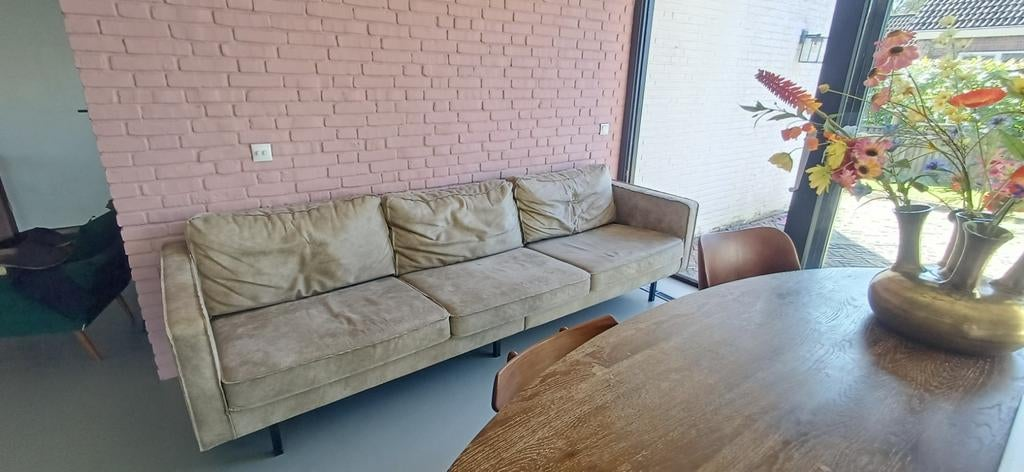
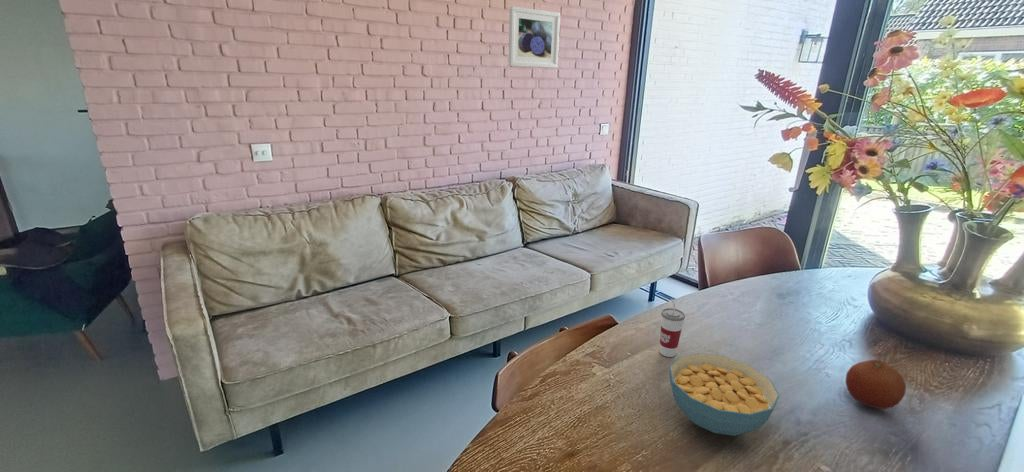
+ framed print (534, 38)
+ cereal bowl (718, 401)
+ cup (671, 326)
+ fruit (875, 383)
